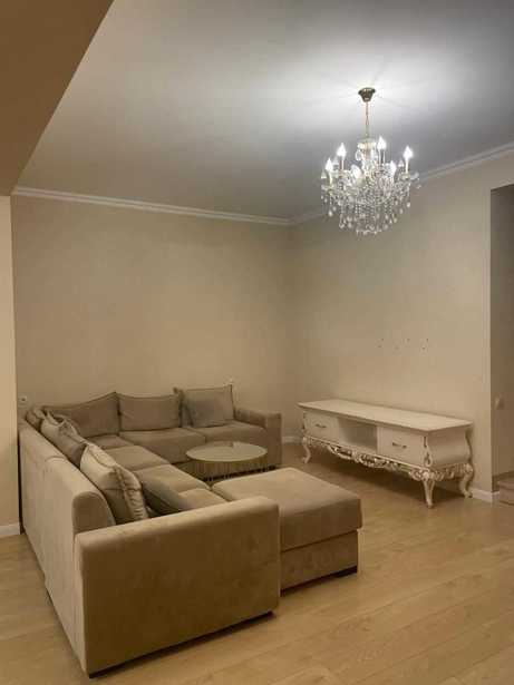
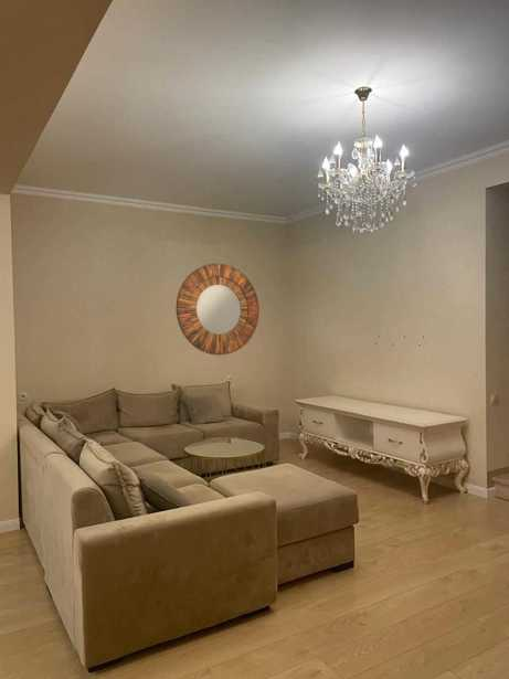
+ home mirror (219, 309)
